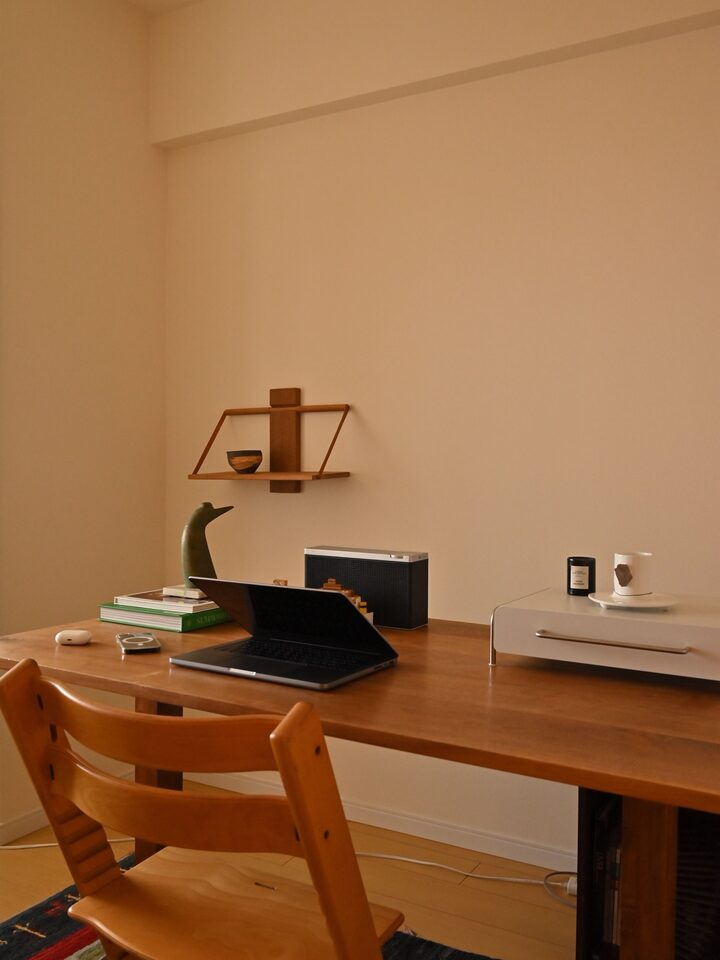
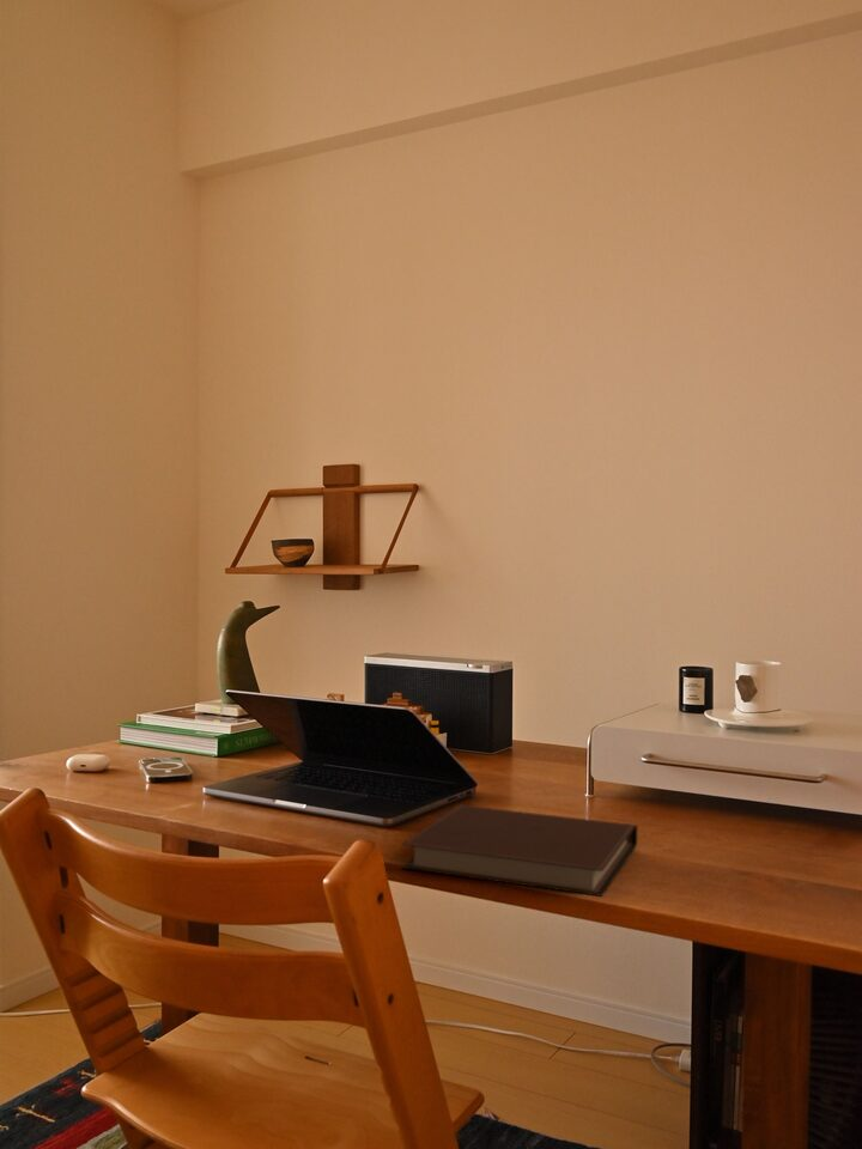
+ notebook (523, 844)
